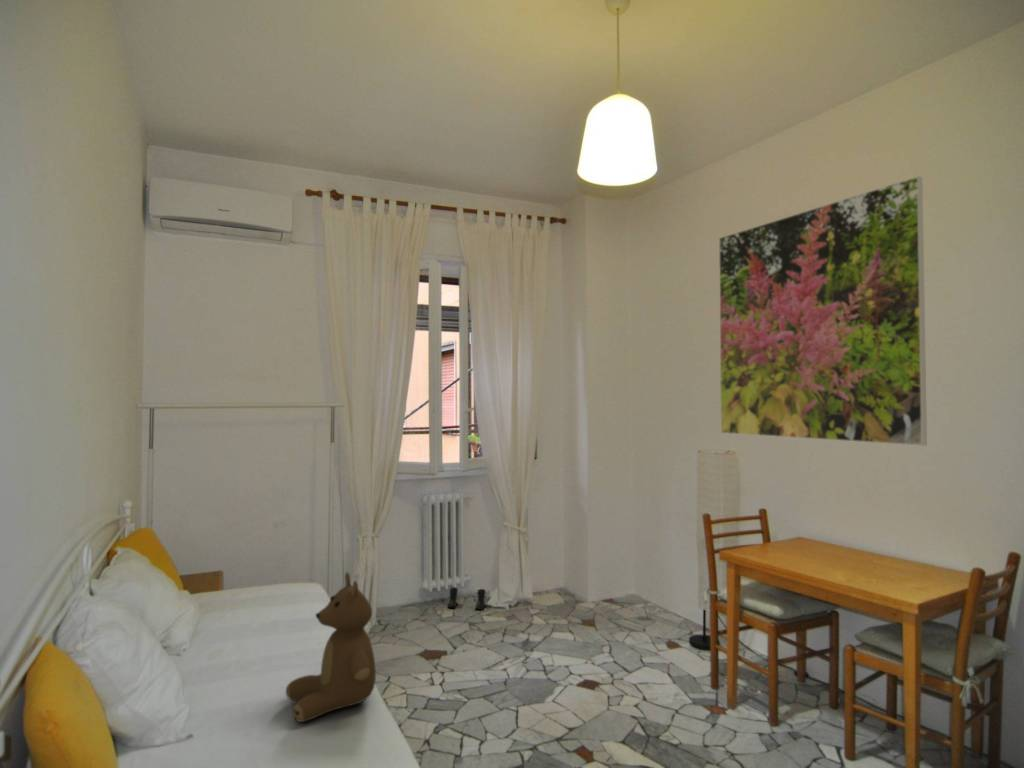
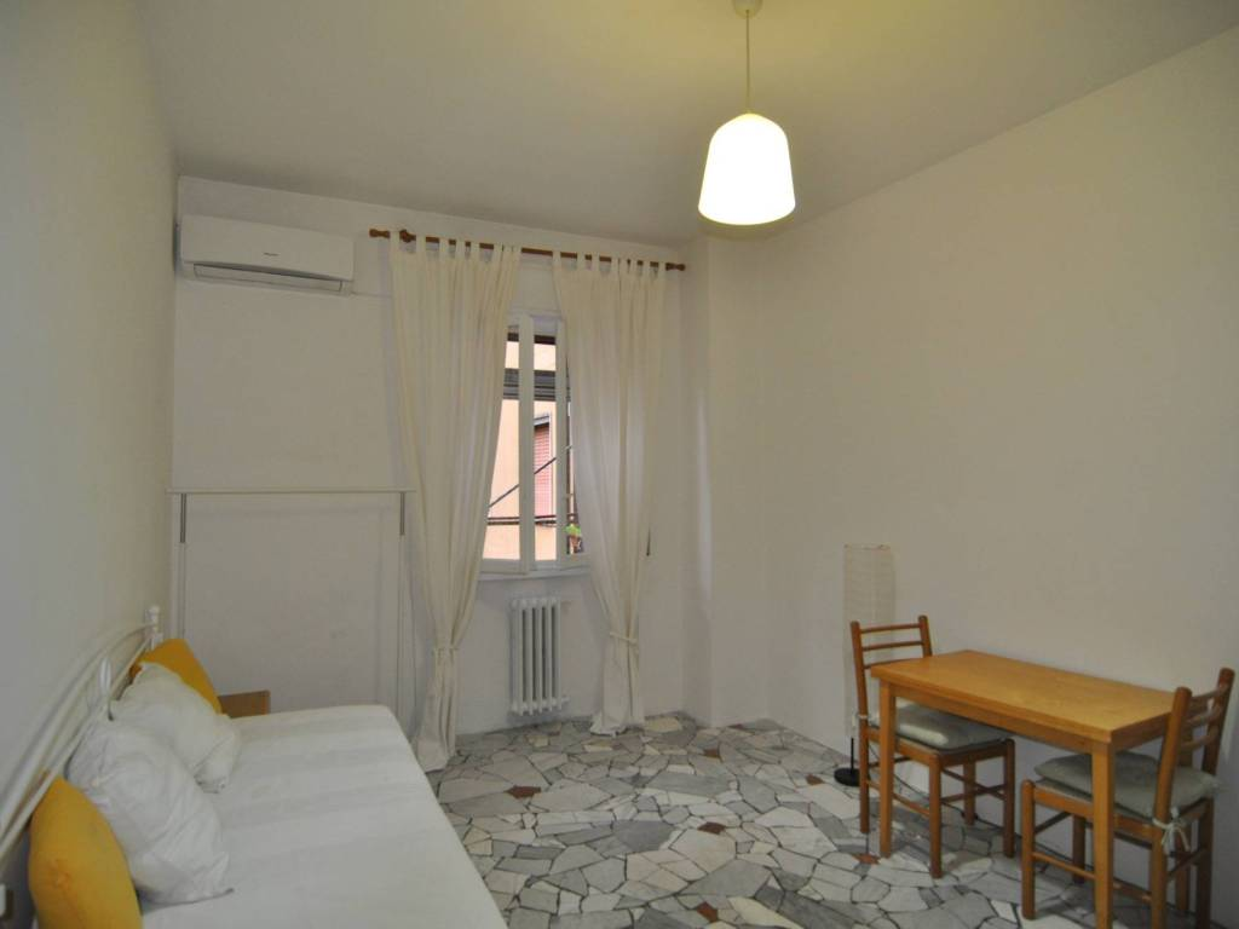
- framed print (806, 324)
- teddy bear (332, 641)
- boots (456, 597)
